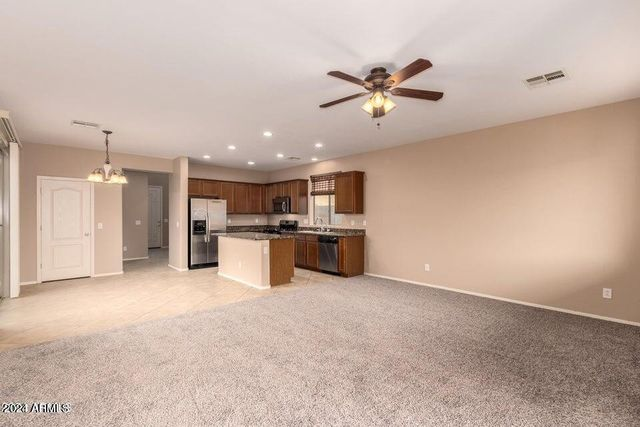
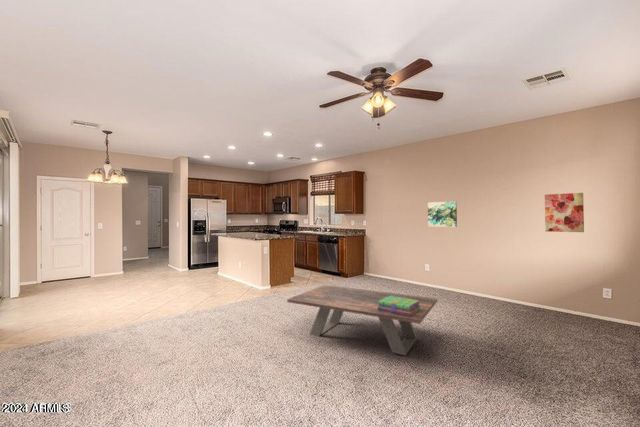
+ wall art (563, 212)
+ wall art (441, 214)
+ coffee table (363, 314)
+ stack of books (399, 305)
